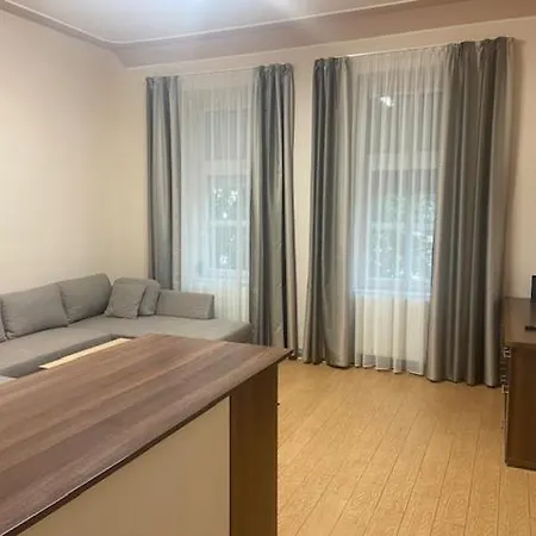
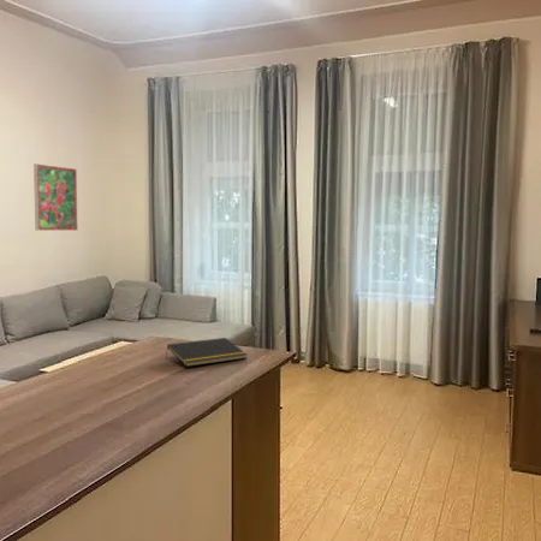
+ notepad (207, 351)
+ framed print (57, 198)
